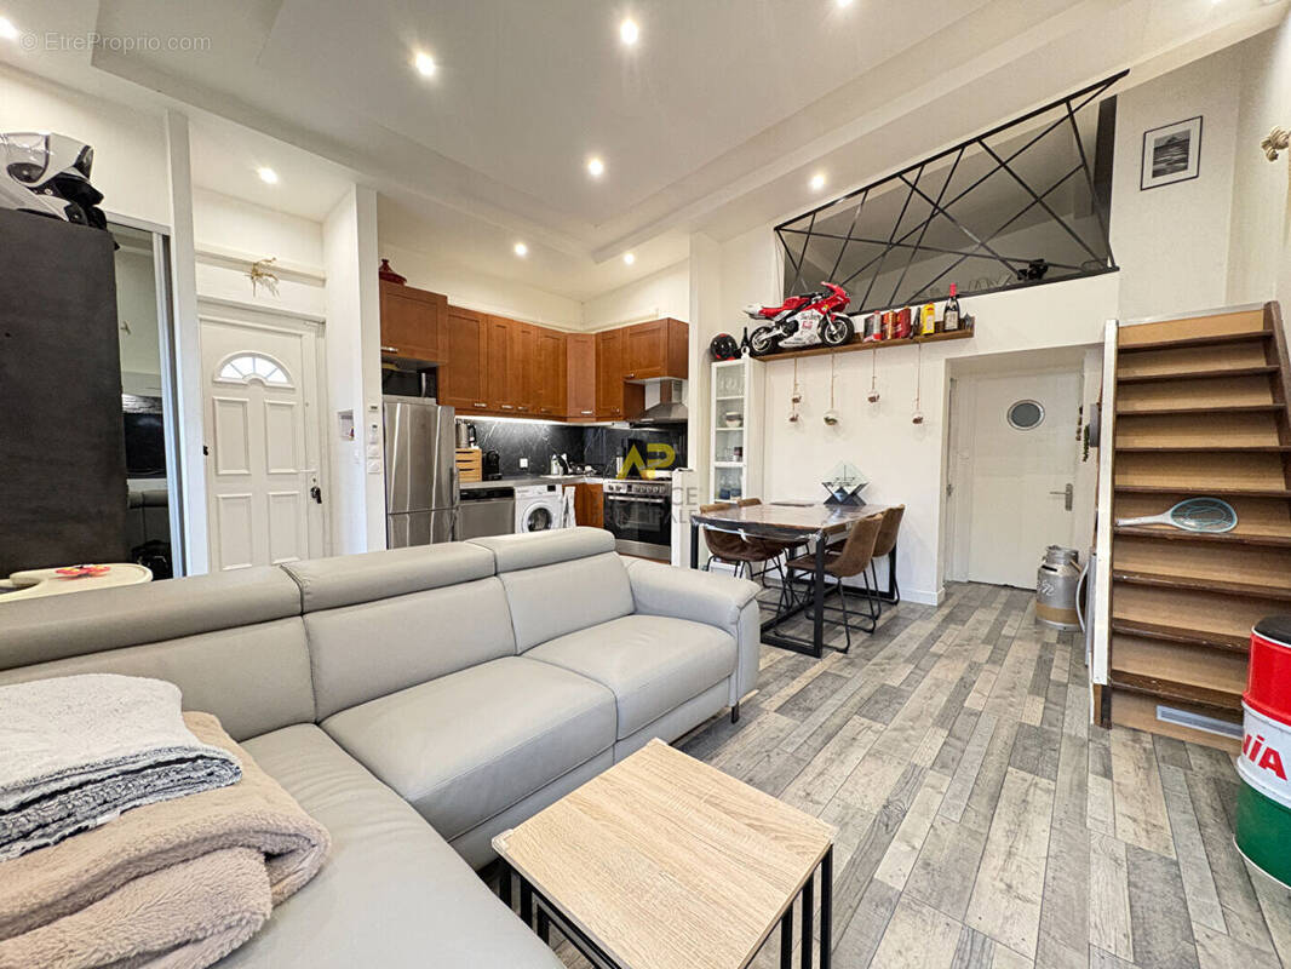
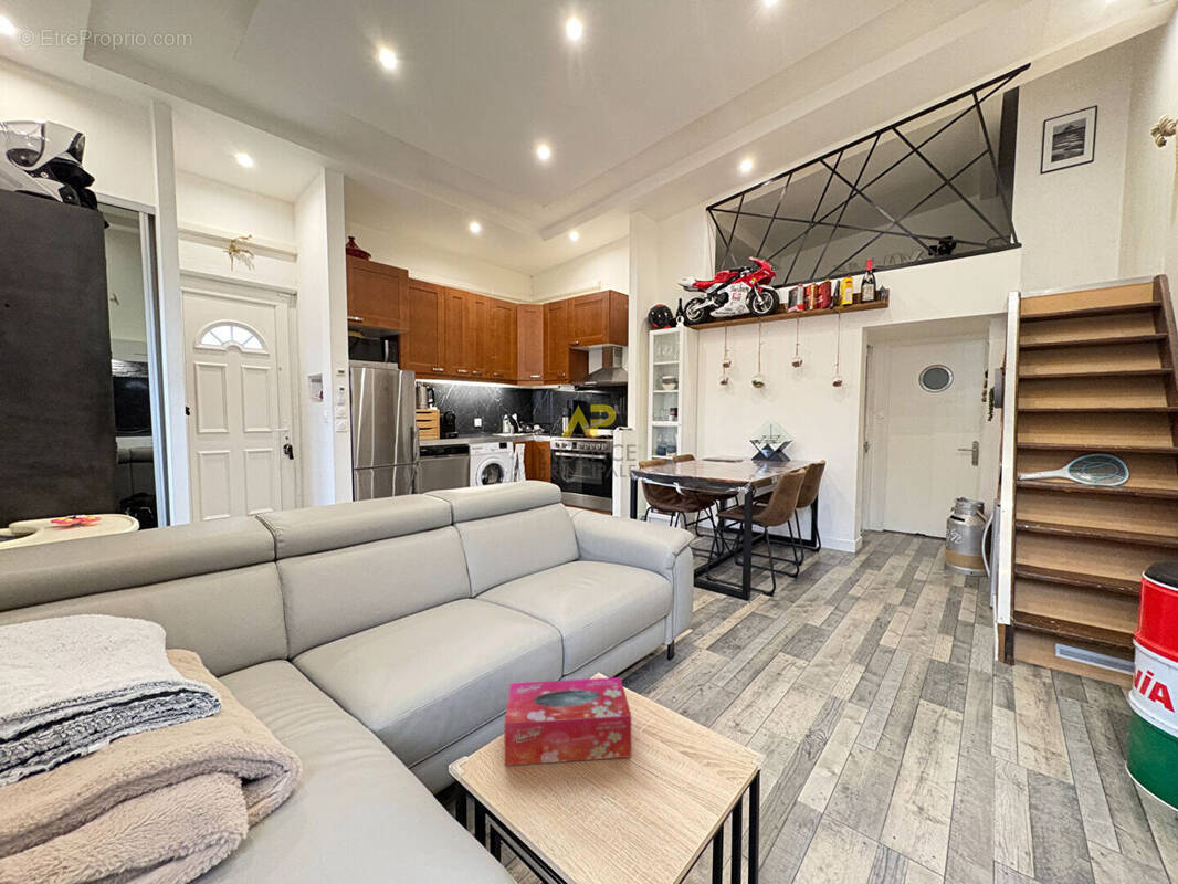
+ tissue box (567, 717)
